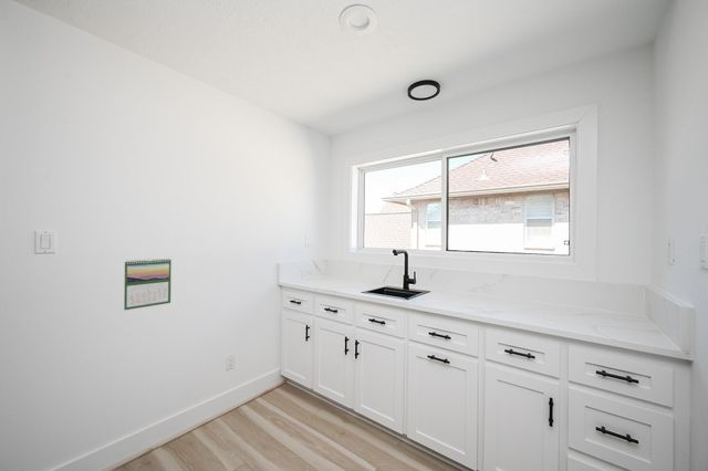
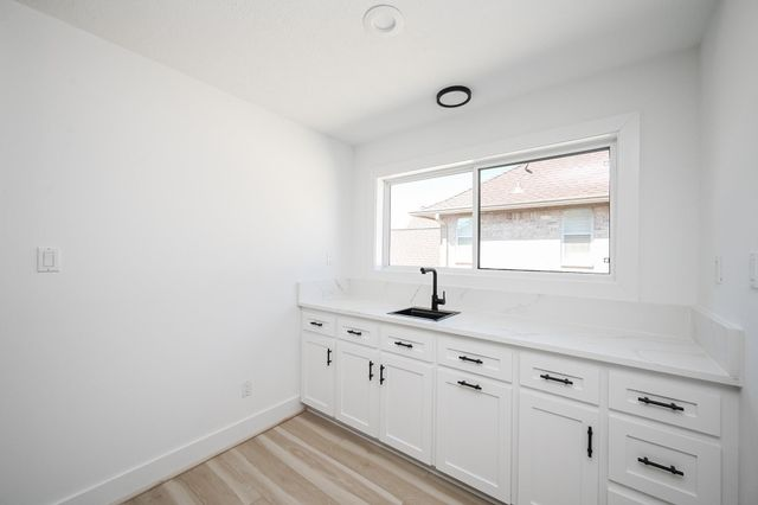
- calendar (148, 282)
